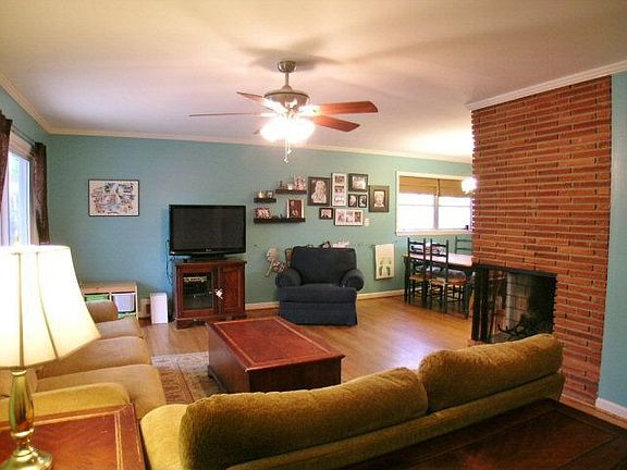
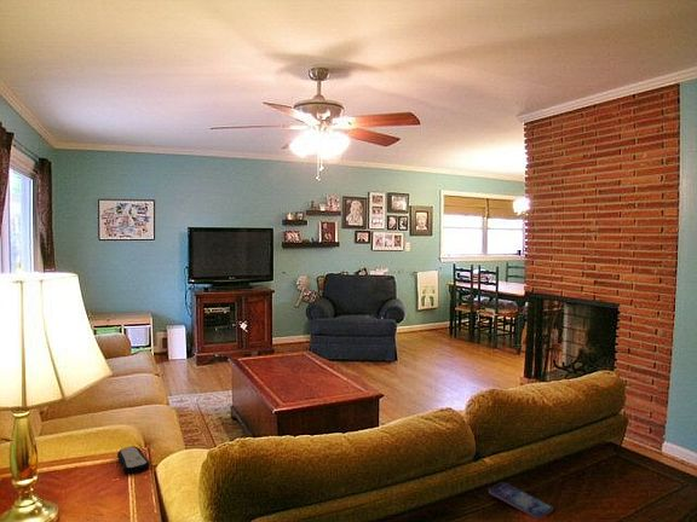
+ remote control (132, 458)
+ smartphone (519, 499)
